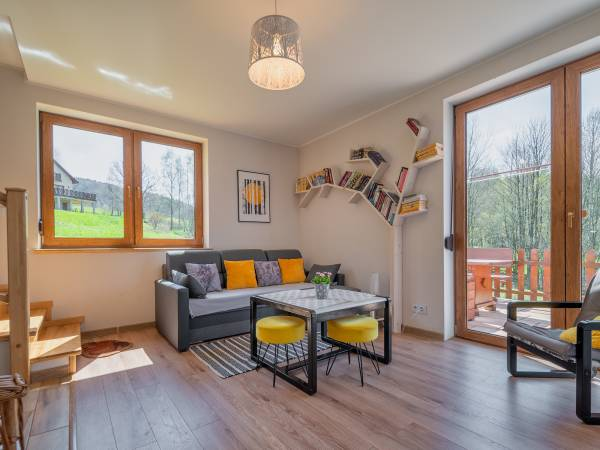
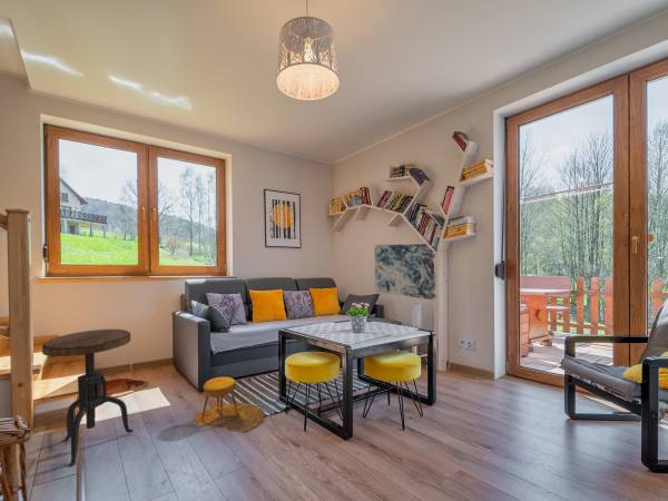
+ wall art (402, 269)
+ stool (230, 402)
+ side table (89, 391)
